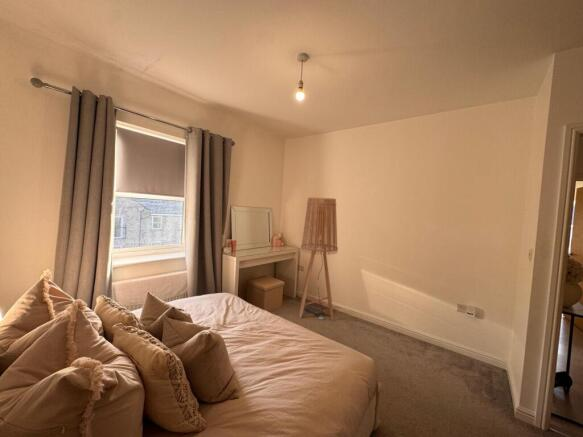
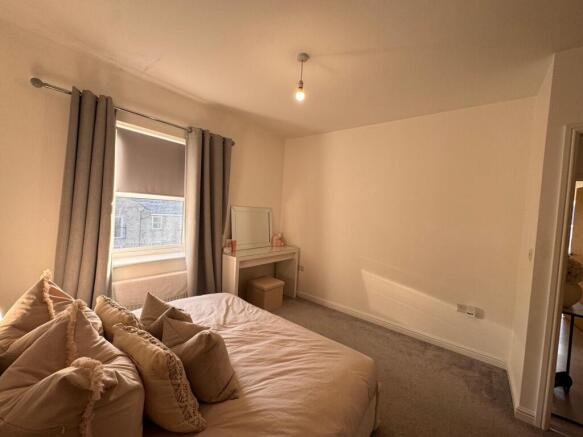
- floor lamp (320, 254)
